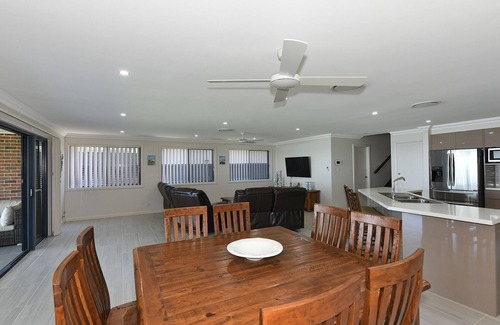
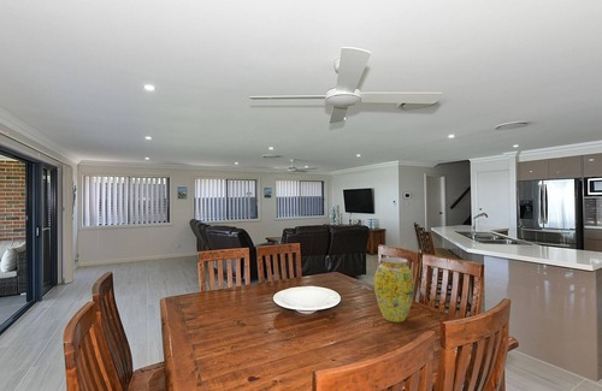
+ vase (394, 288)
